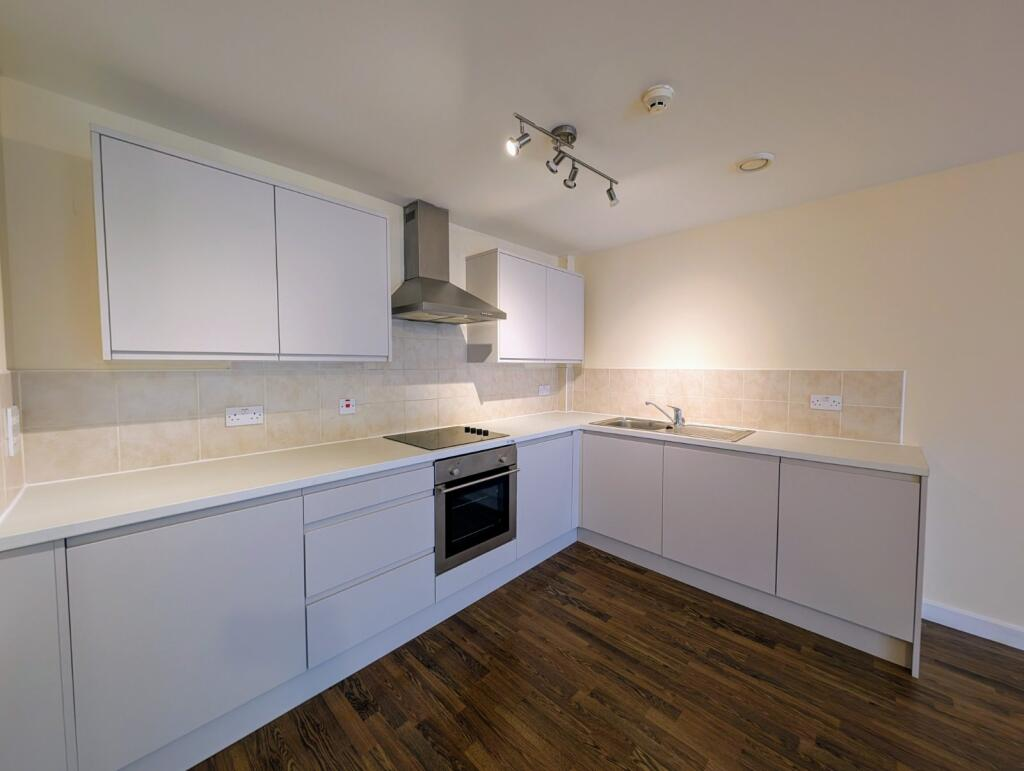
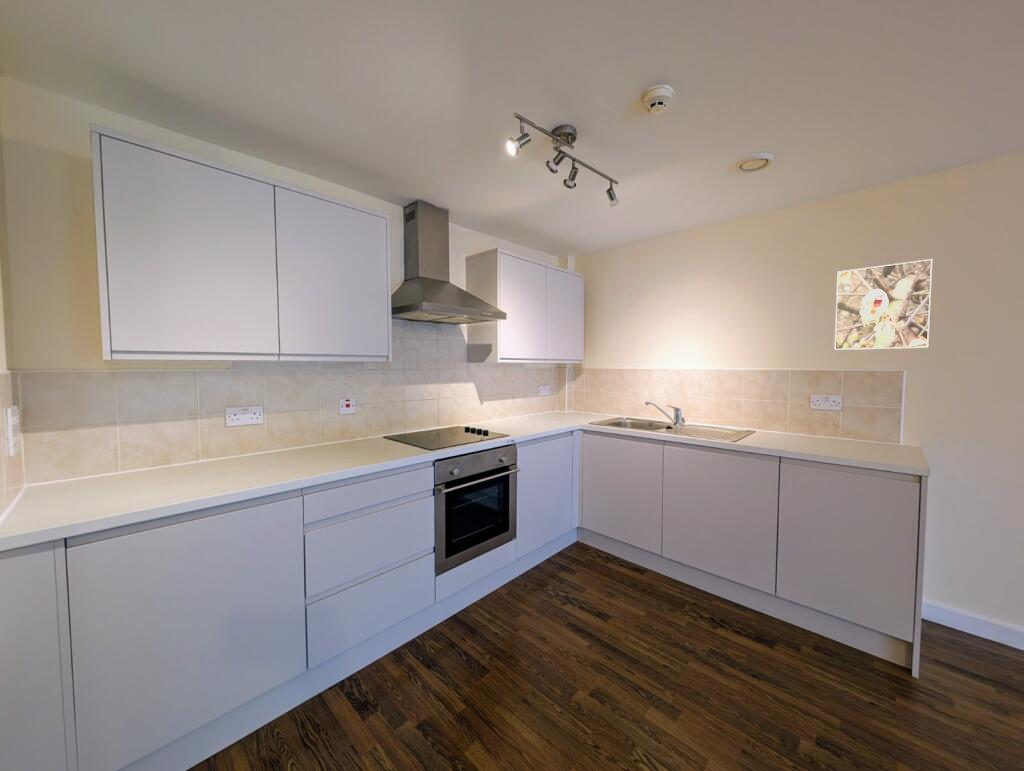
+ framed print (880, 307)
